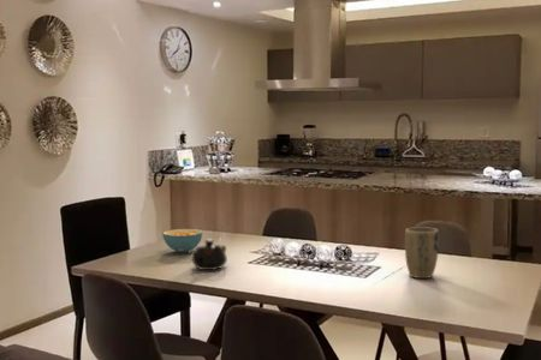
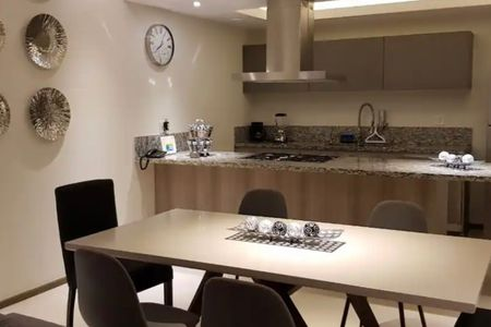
- teapot (208, 253)
- plant pot (421, 252)
- cereal bowl (183, 241)
